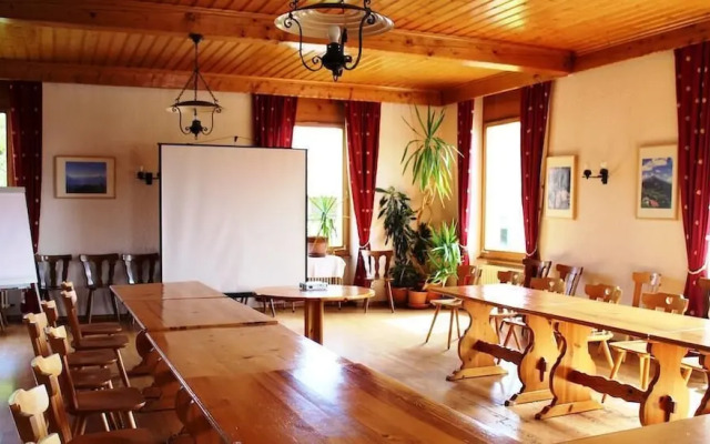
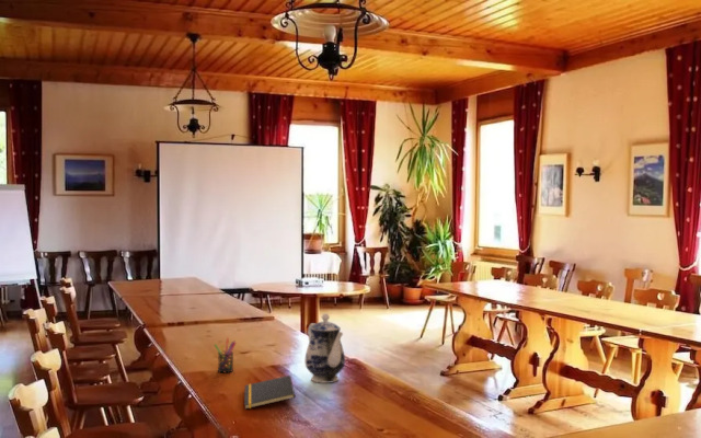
+ teapot (324, 346)
+ pen holder (223, 355)
+ notepad (268, 391)
